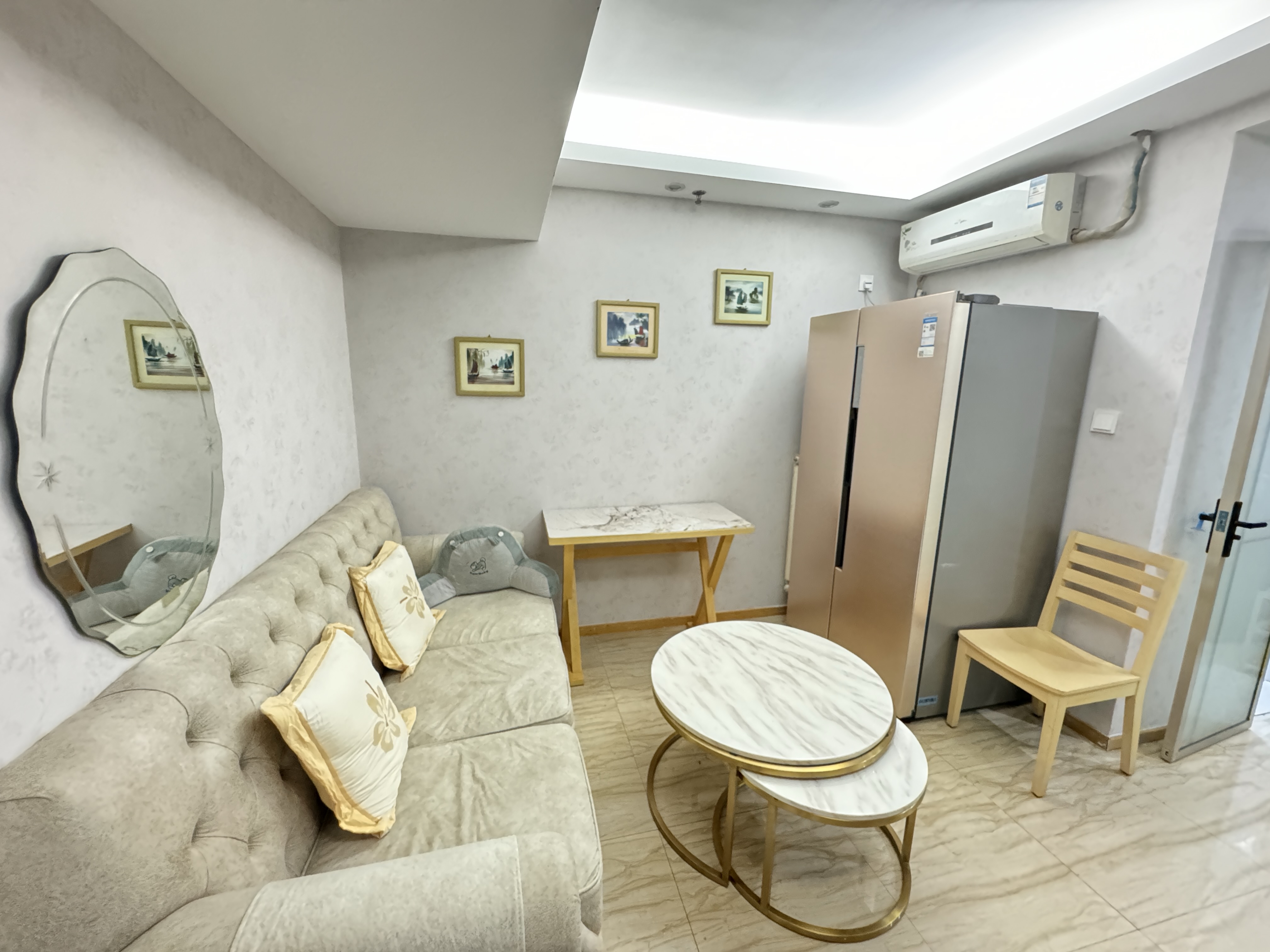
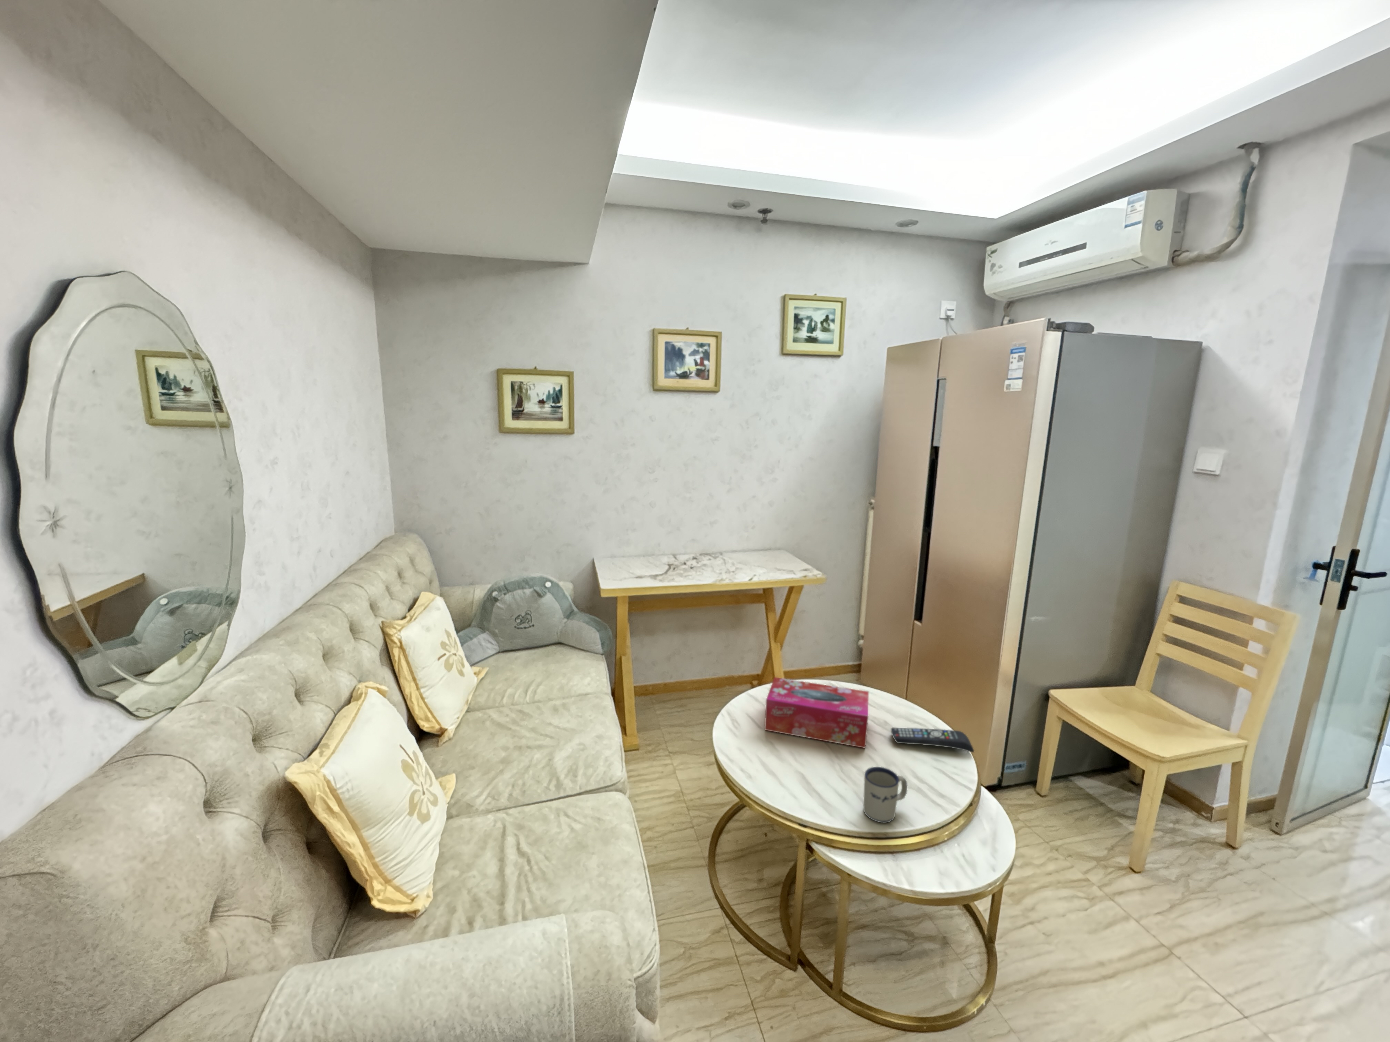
+ mug (885, 794)
+ tissue box (818, 710)
+ remote control (931, 738)
